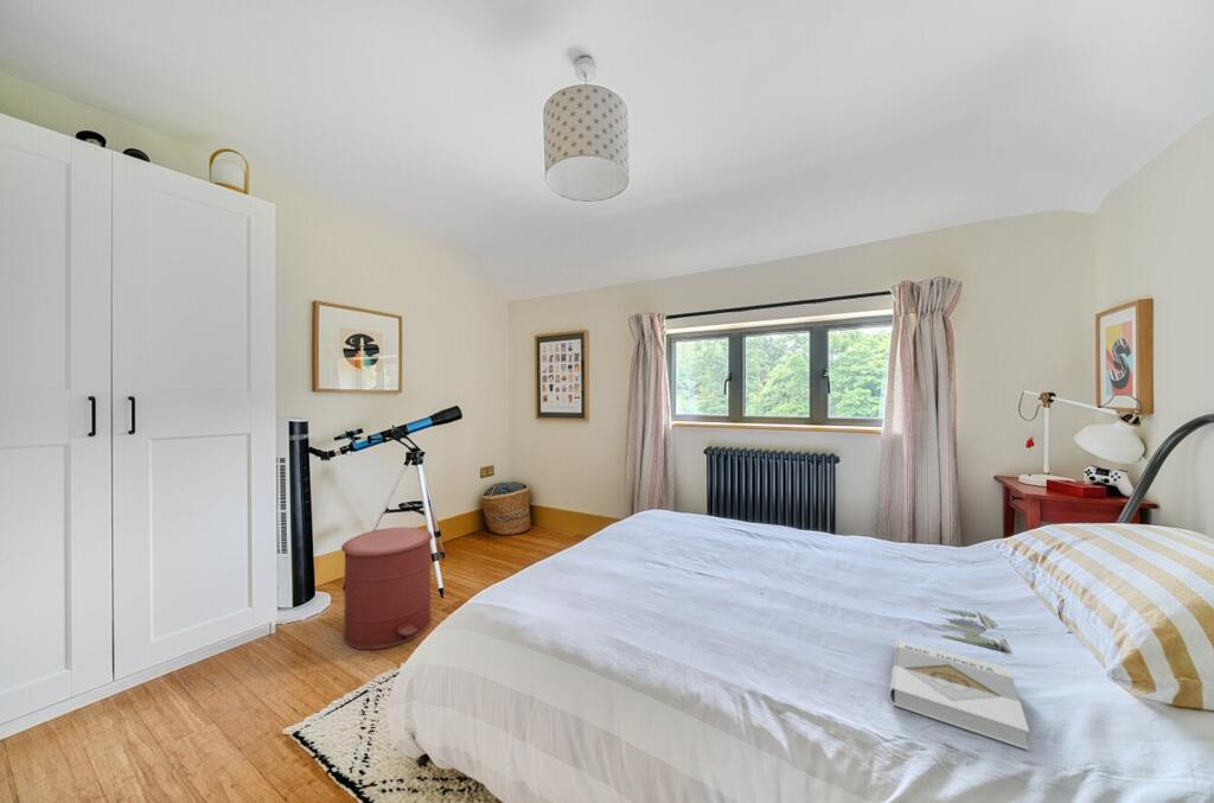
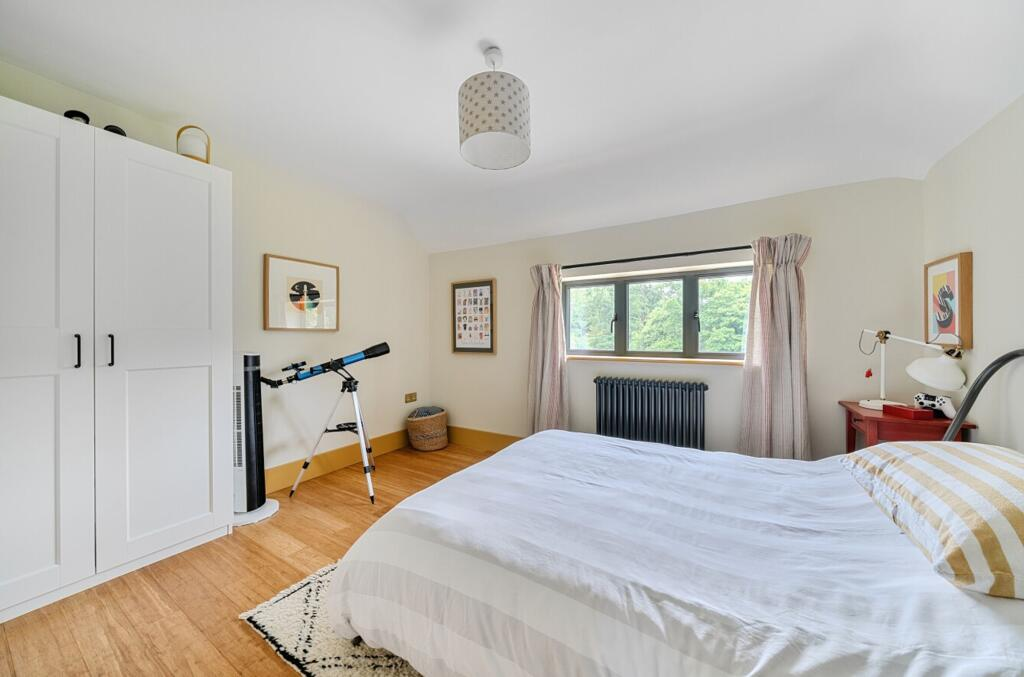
- tray (940, 608)
- trash can (389, 582)
- book (951, 684)
